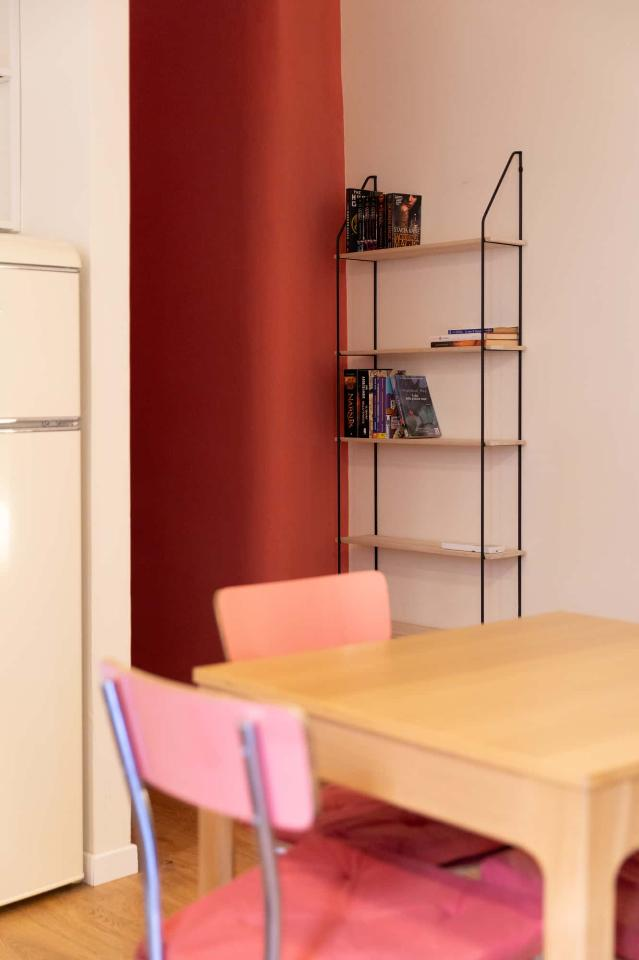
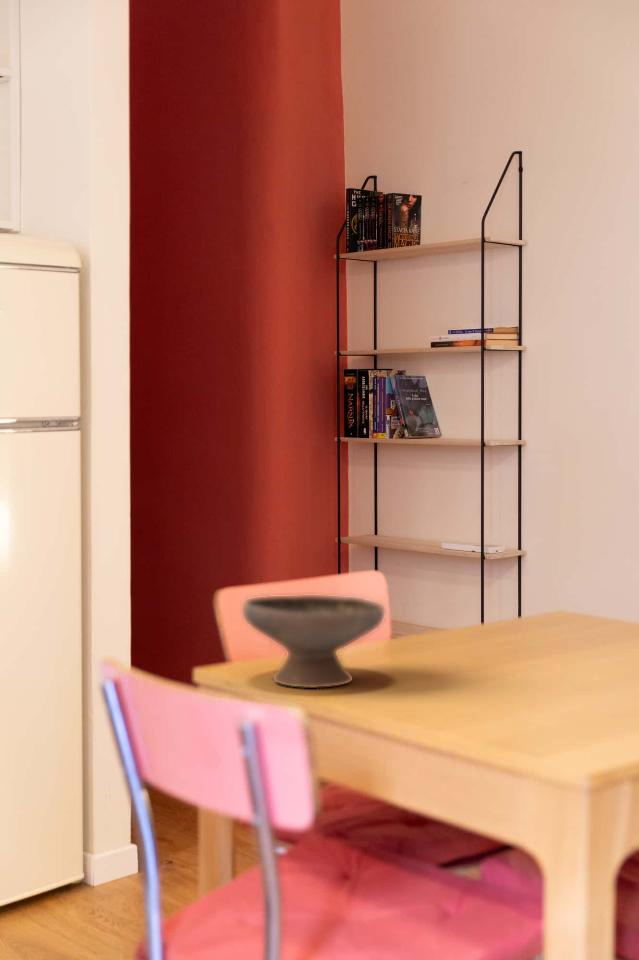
+ bowl (313, 640)
